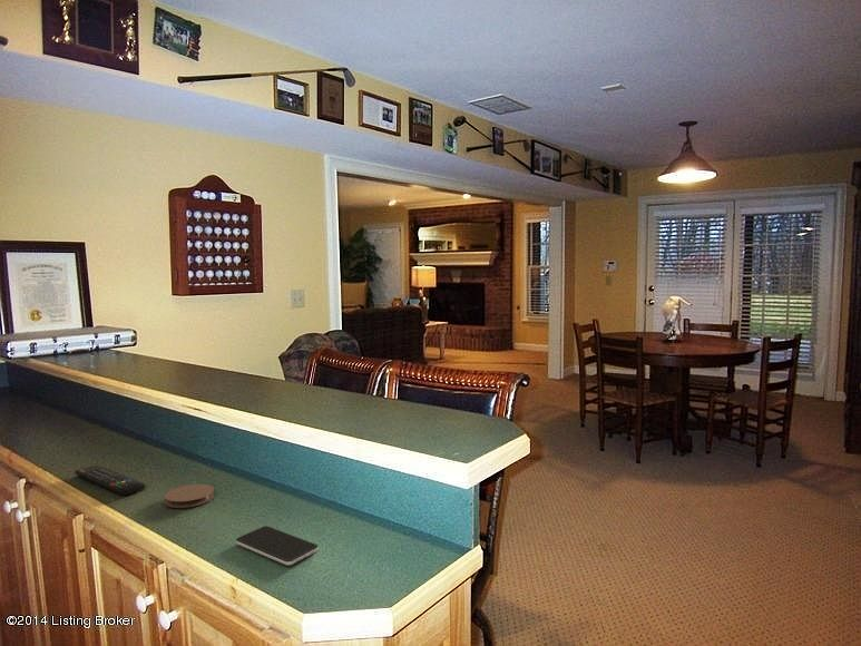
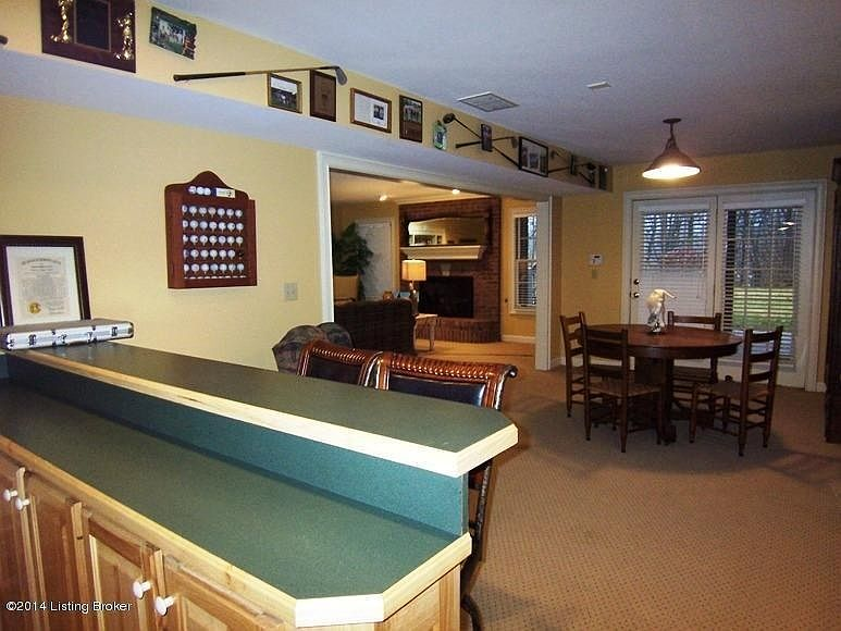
- coaster (189, 495)
- remote control (108, 479)
- smartphone (276, 544)
